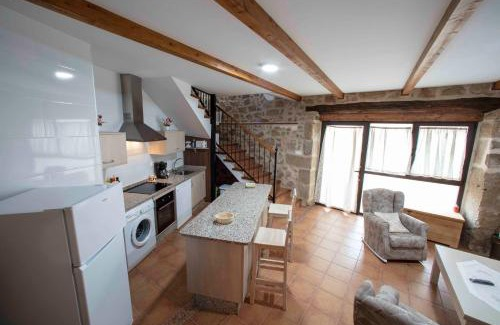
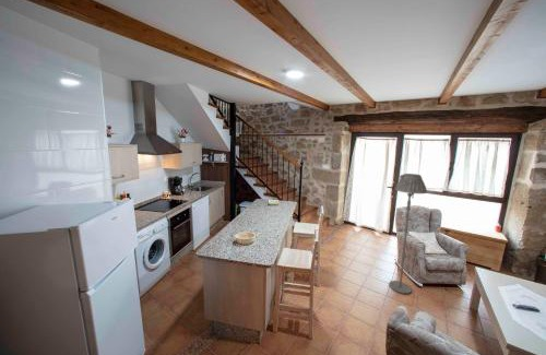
+ floor lamp (405, 233)
